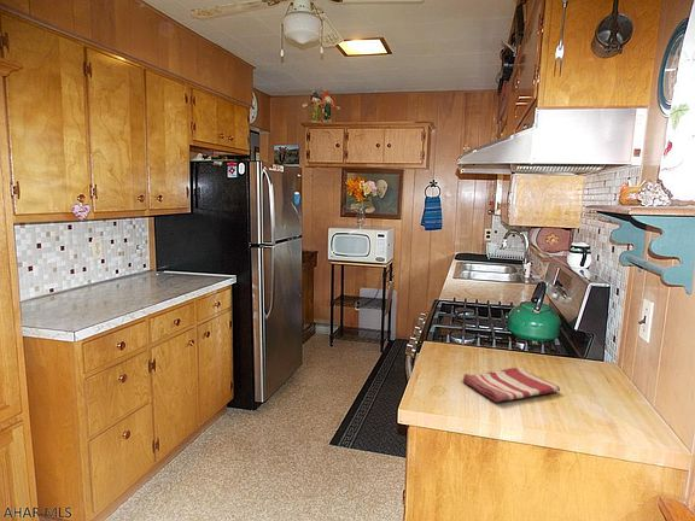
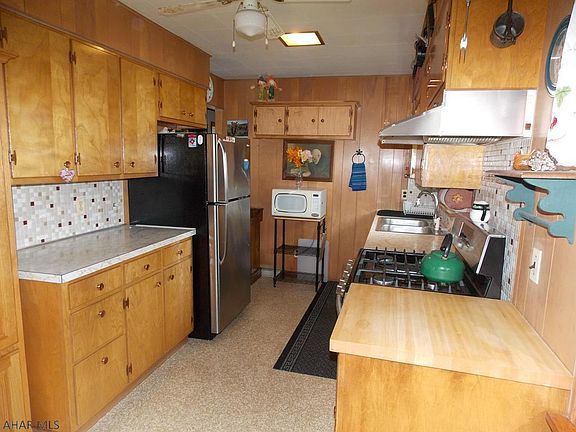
- dish towel (509, 382)
